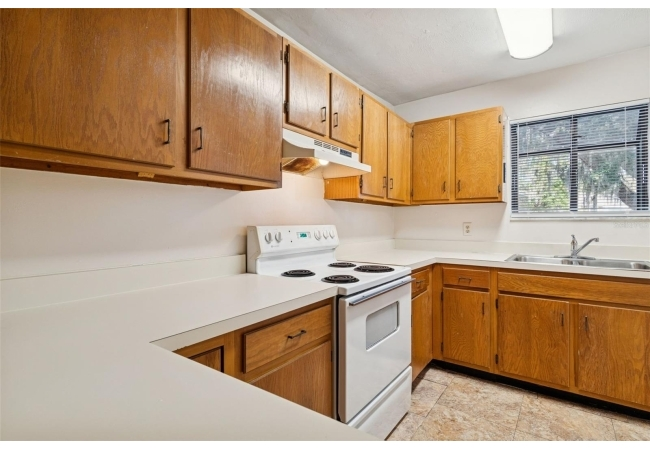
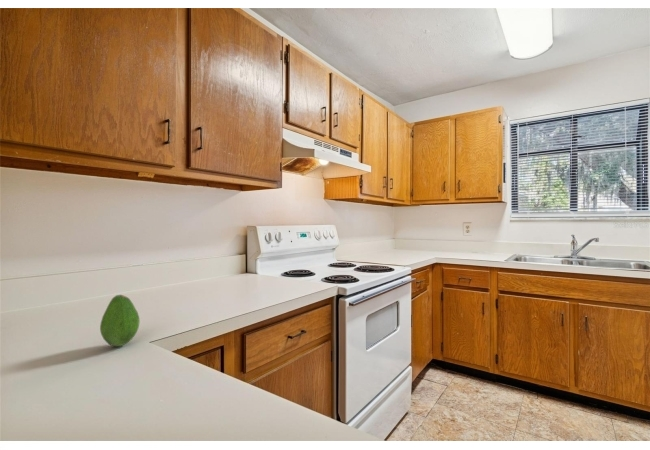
+ fruit (120, 319)
